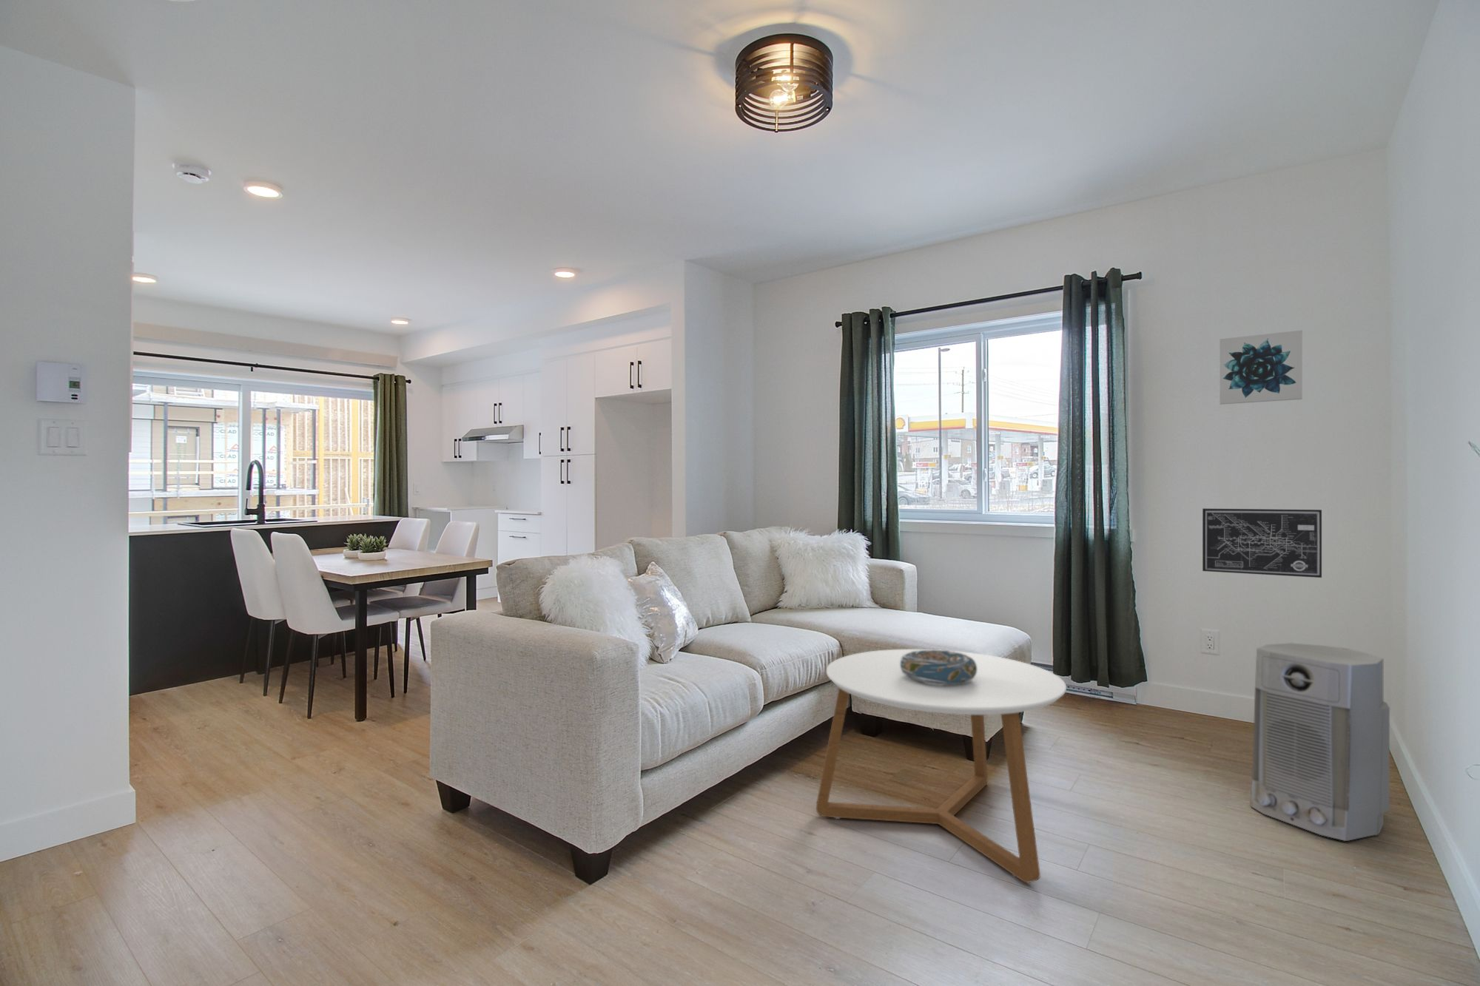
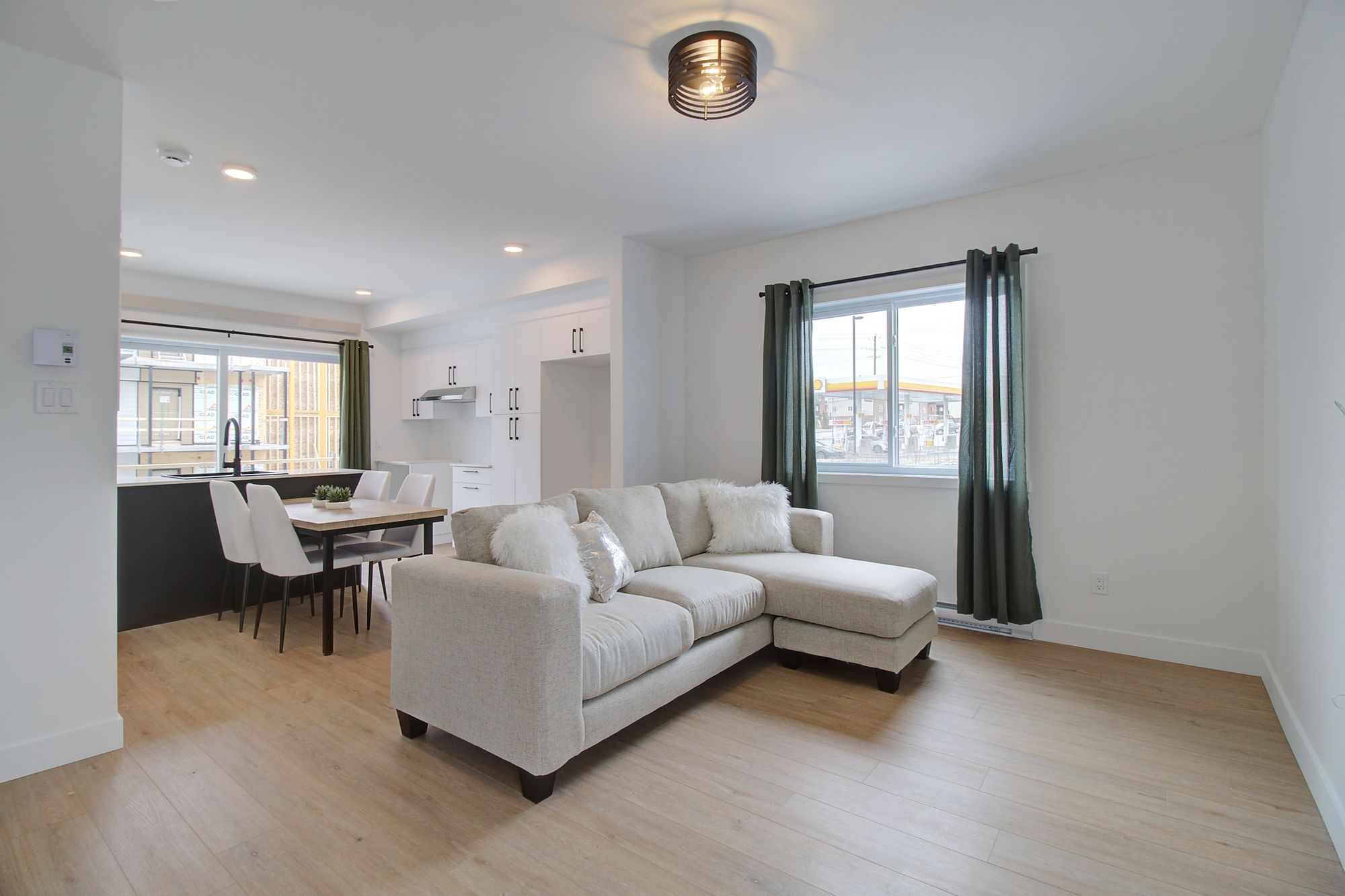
- wall art (1260, 369)
- coffee table (973, 751)
- air purifier (1320, 733)
- wall art (1260, 541)
- decorative bowl (938, 666)
